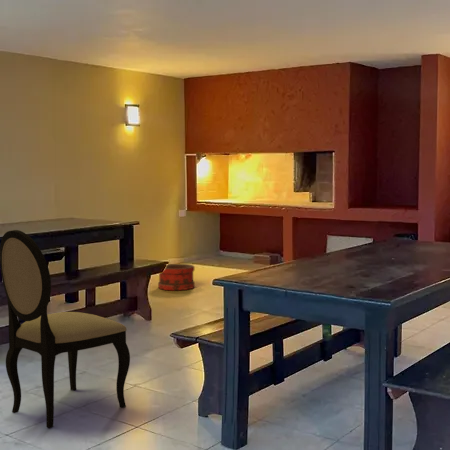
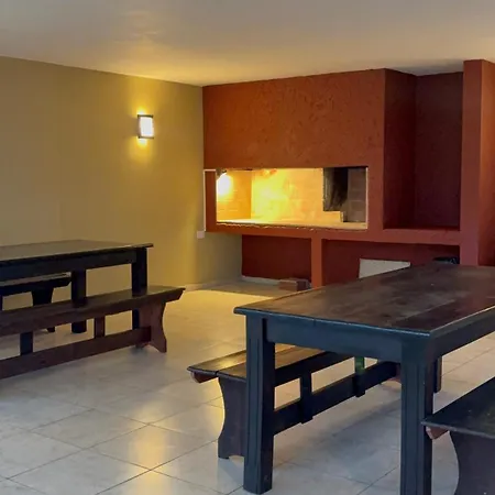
- dining chair (60, 318)
- bucket (176, 276)
